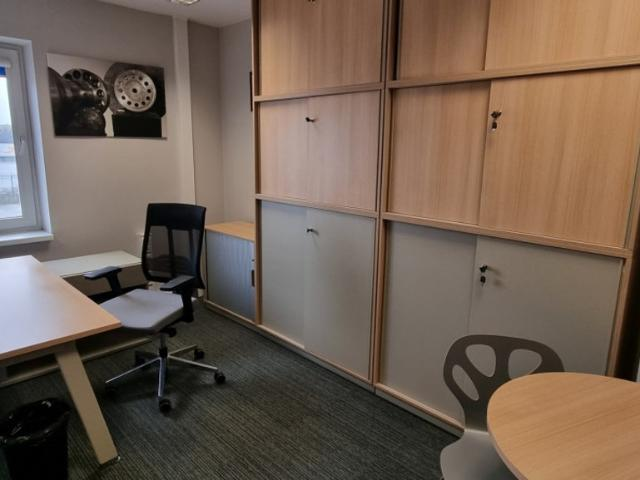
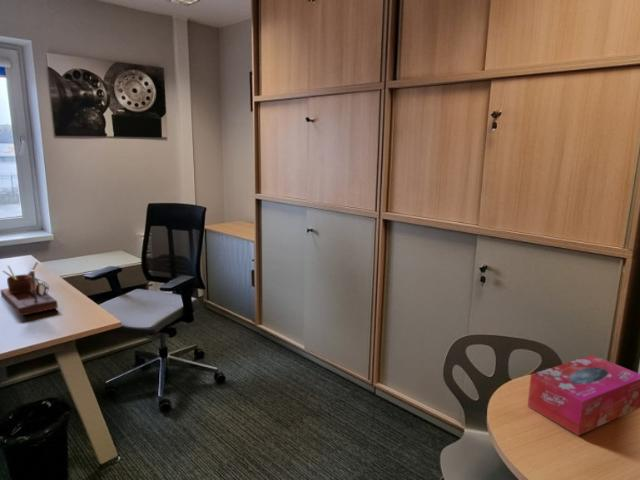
+ desk organizer (26, 282)
+ tissue box (585, 391)
